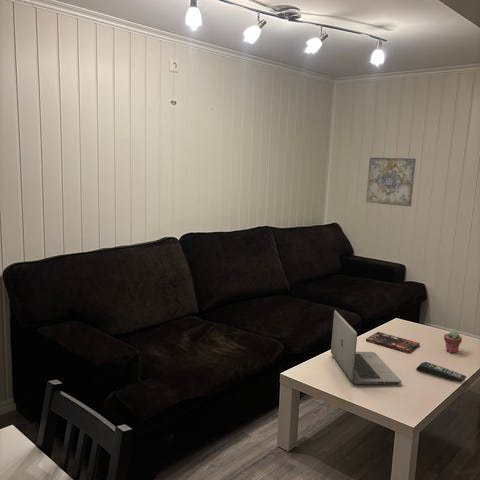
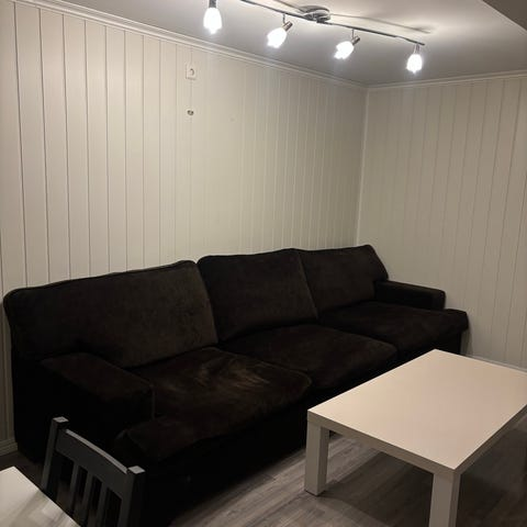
- wall art (390, 181)
- potted succulent (452, 340)
- remote control (440, 371)
- laptop (365, 352)
- book (392, 341)
